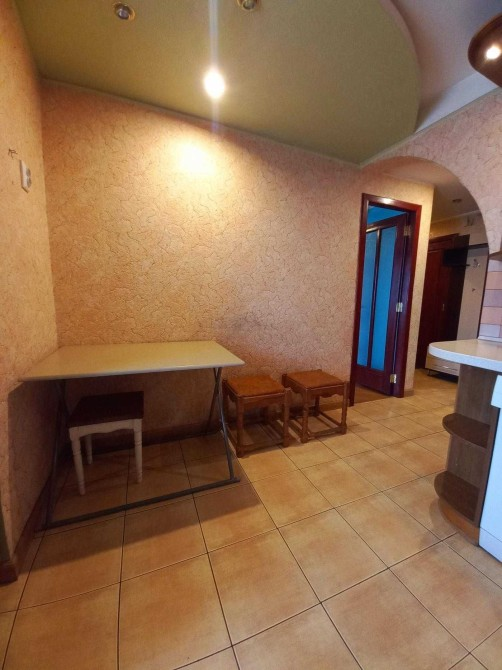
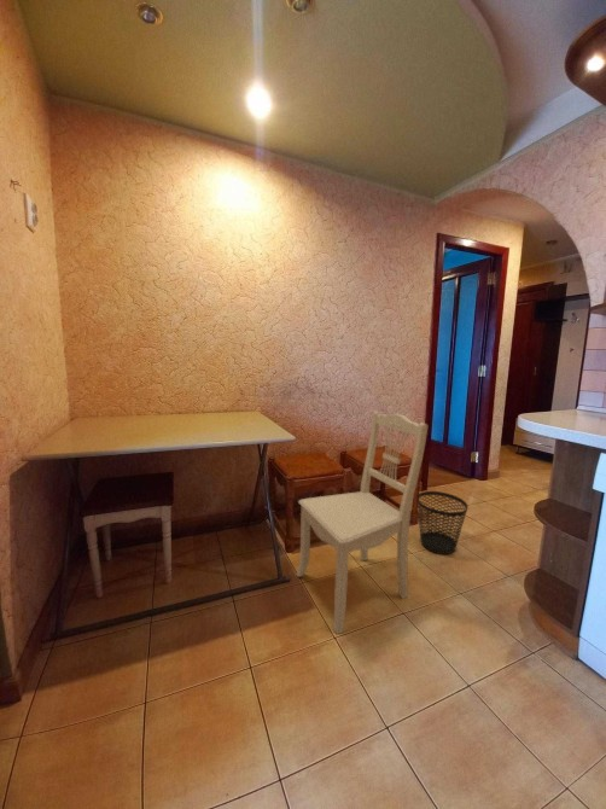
+ wastebasket (439, 523)
+ dining chair (357, 505)
